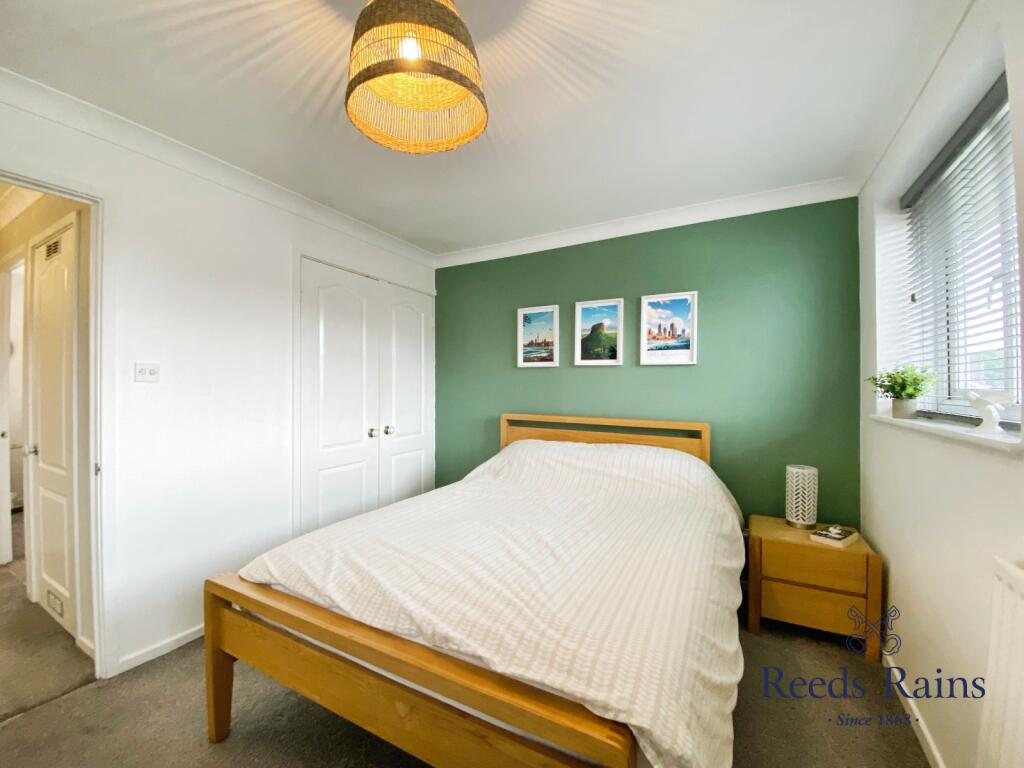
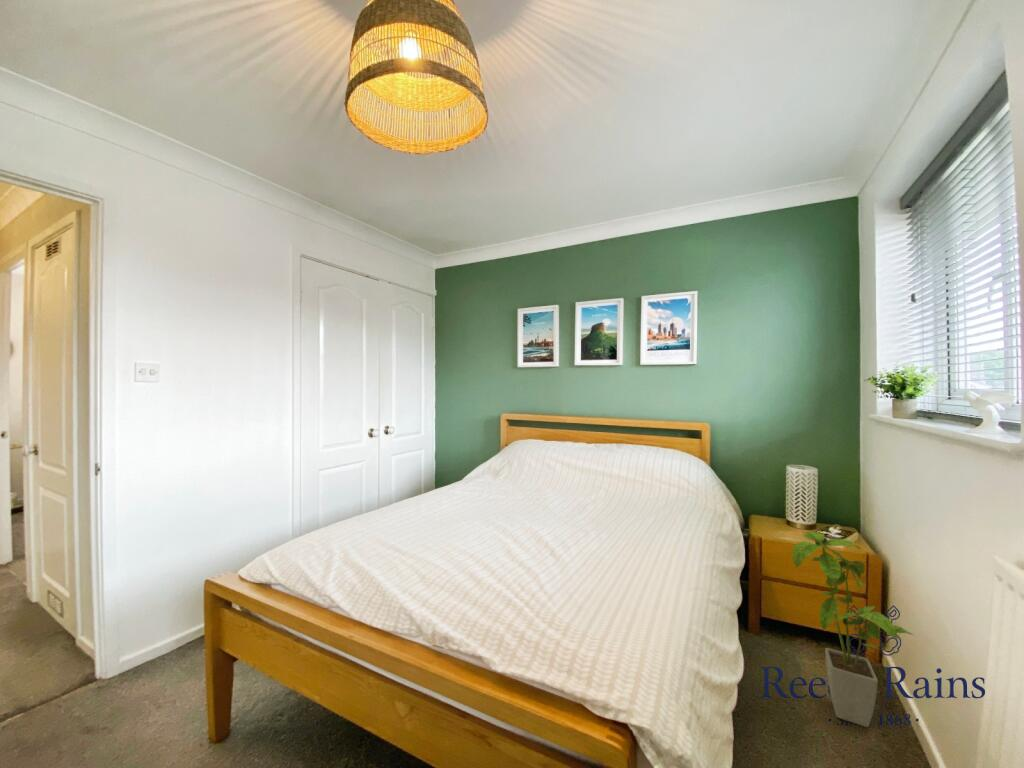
+ house plant (846, 631)
